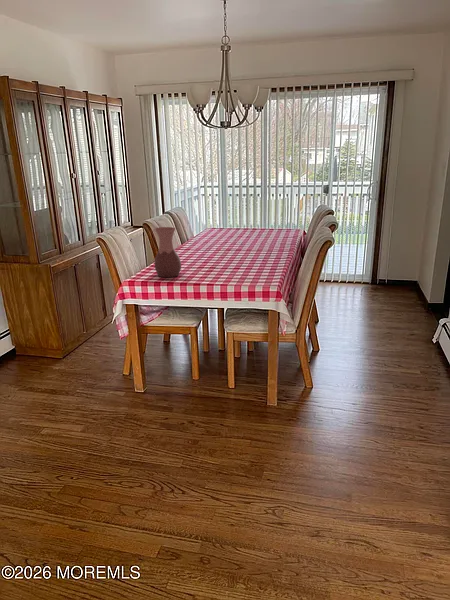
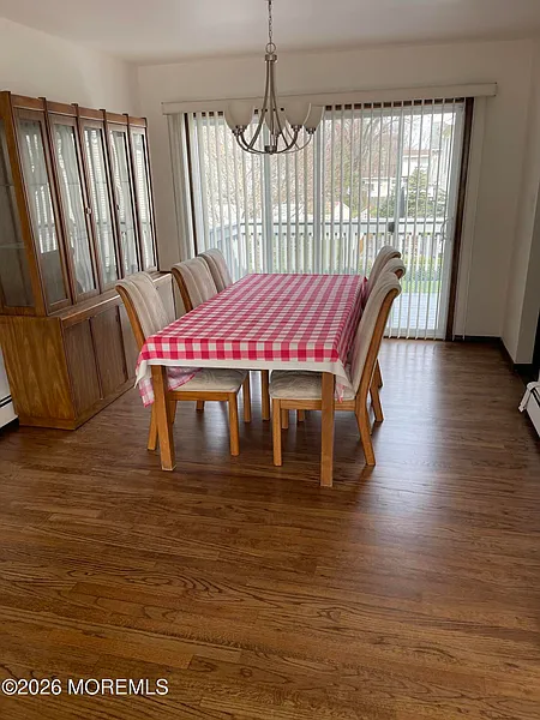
- vase (166, 251)
